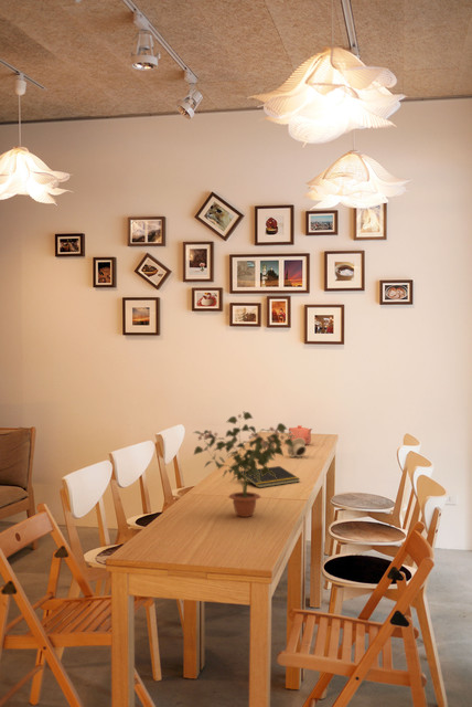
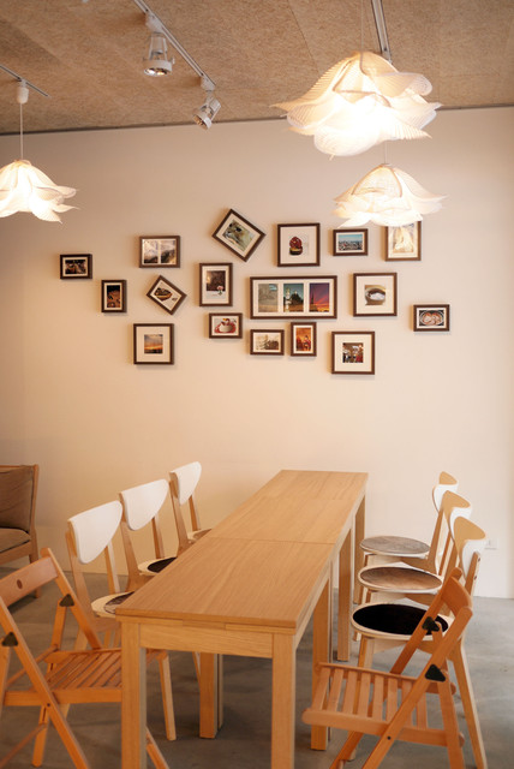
- teapot (300, 434)
- cup (298, 446)
- potted plant (244, 464)
- notepad (269, 476)
